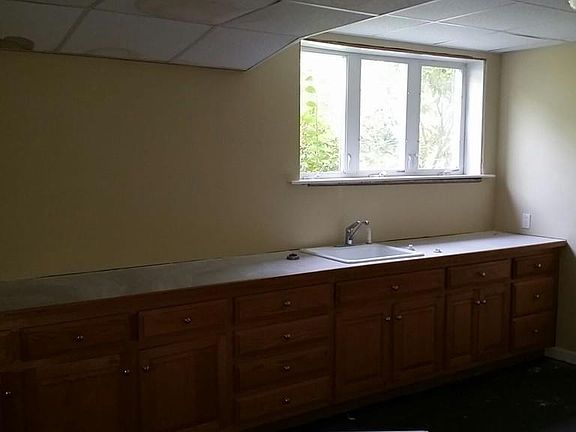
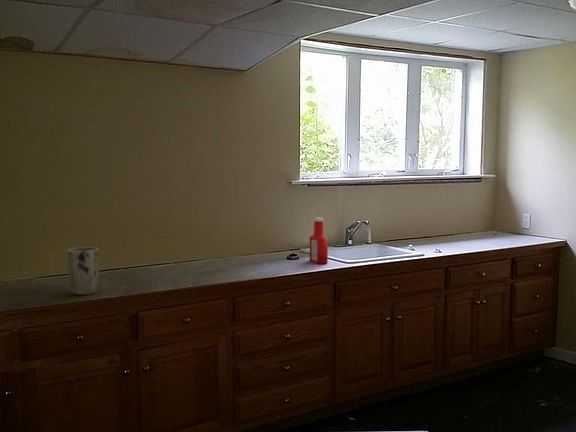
+ plant pot (83, 271)
+ soap bottle (318, 240)
